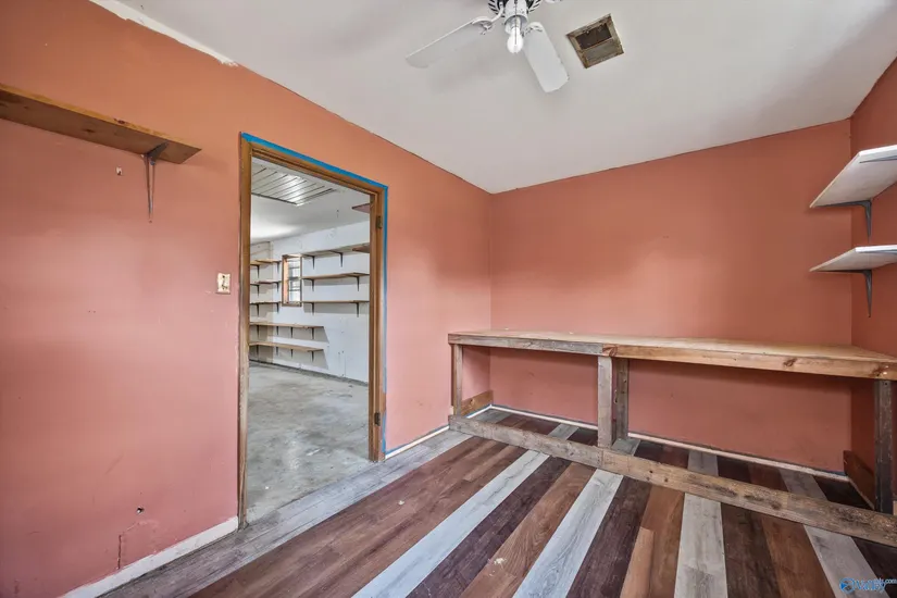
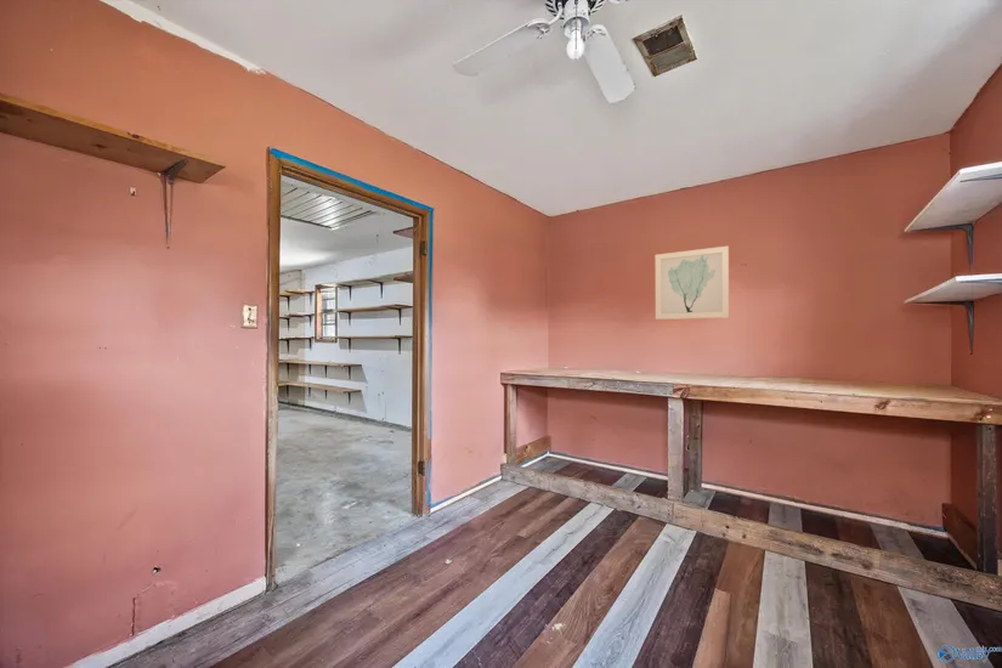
+ wall art (690, 284)
